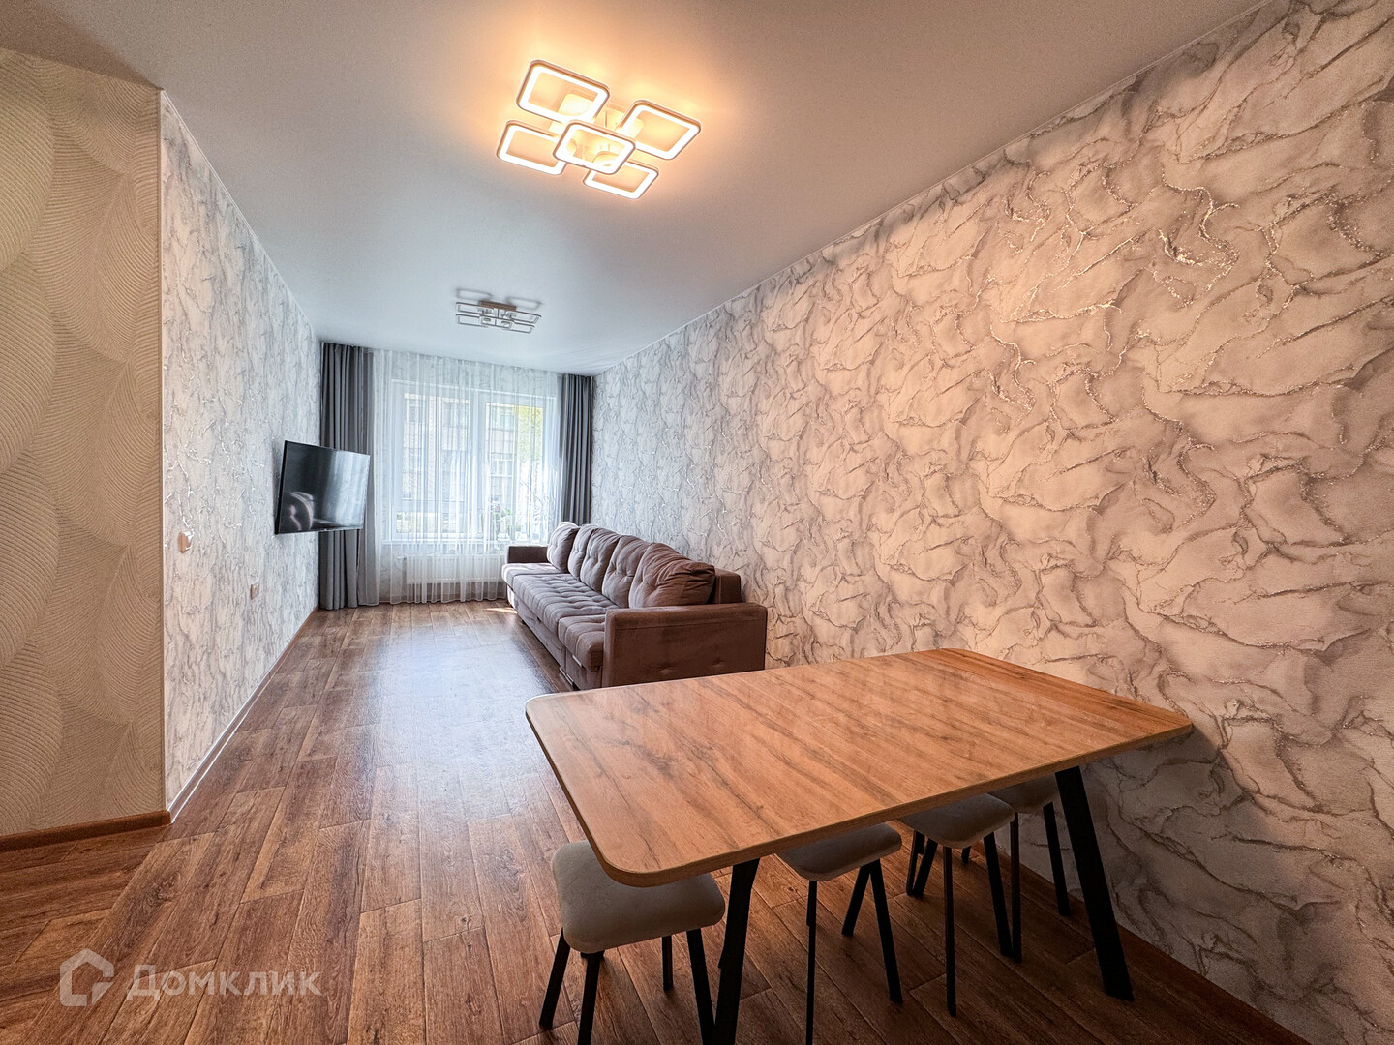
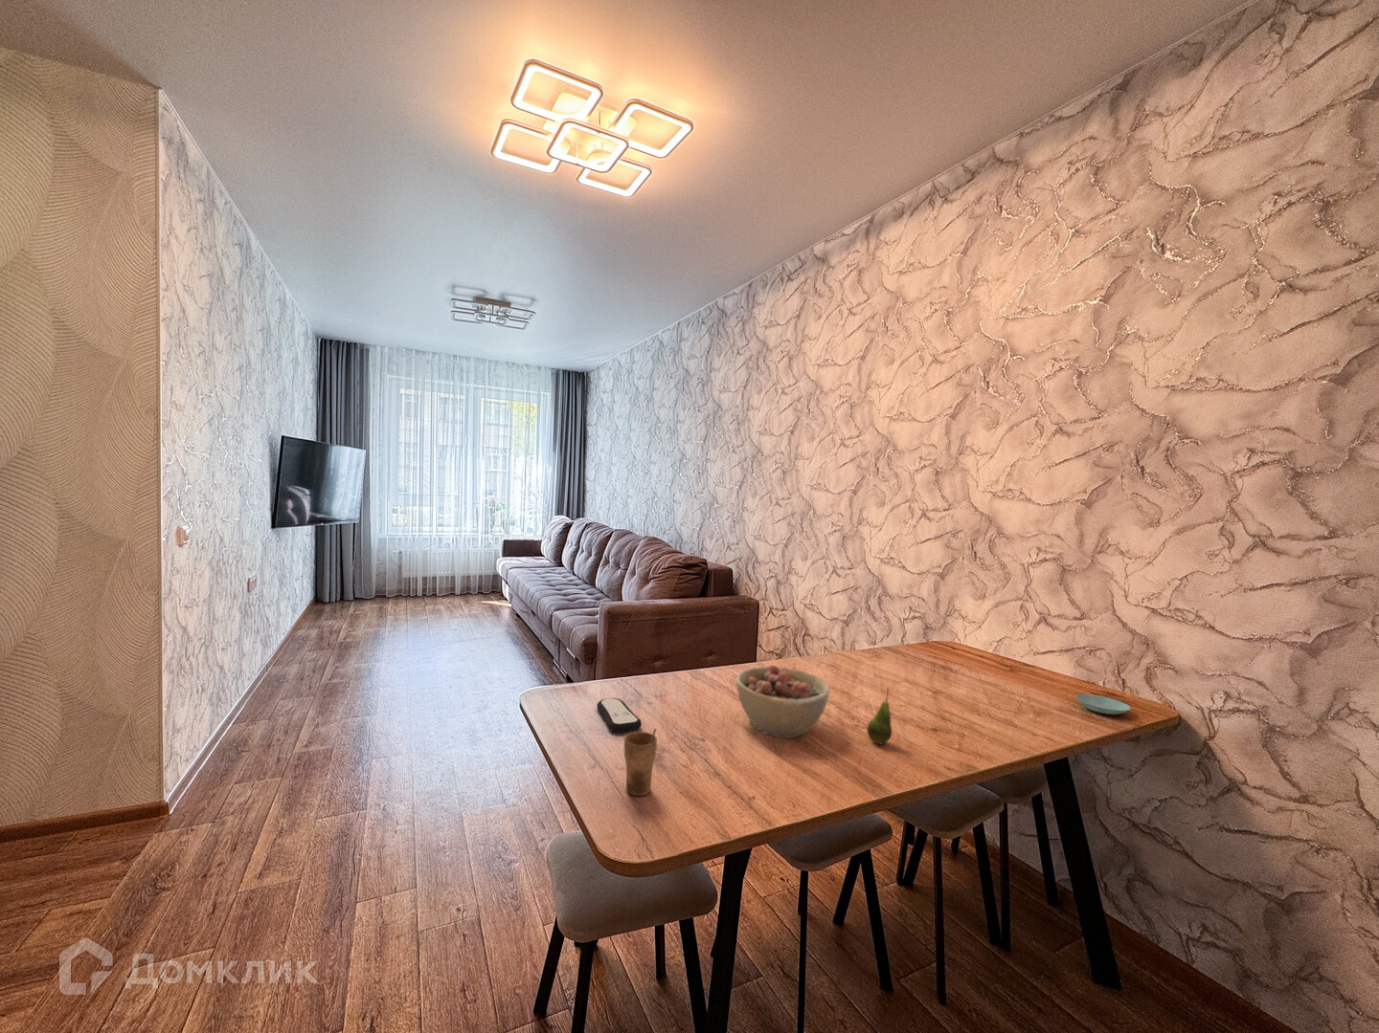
+ fruit (881, 715)
+ cup (640, 757)
+ saucer (1101, 706)
+ bowl (782, 696)
+ remote control (617, 714)
